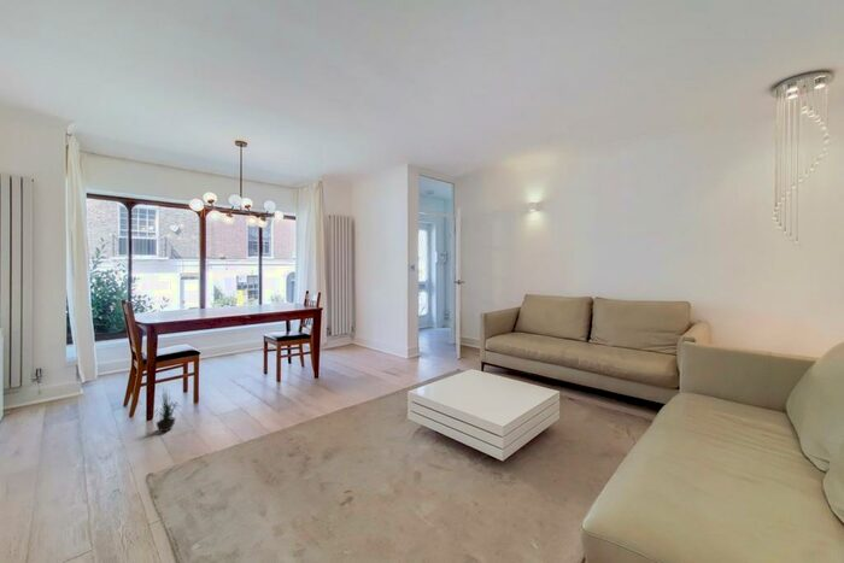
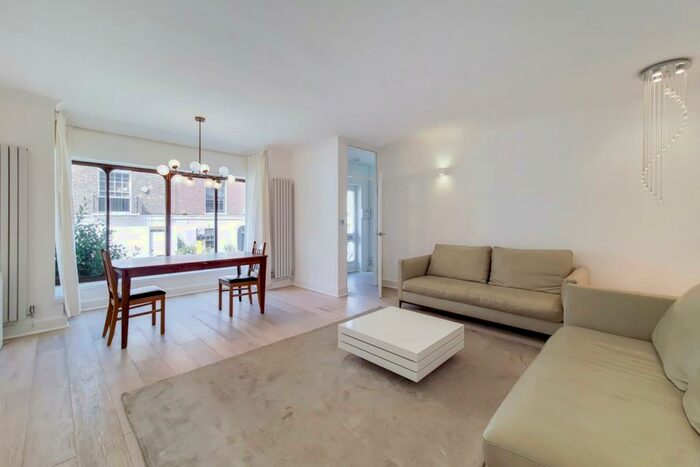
- potted plant (166, 405)
